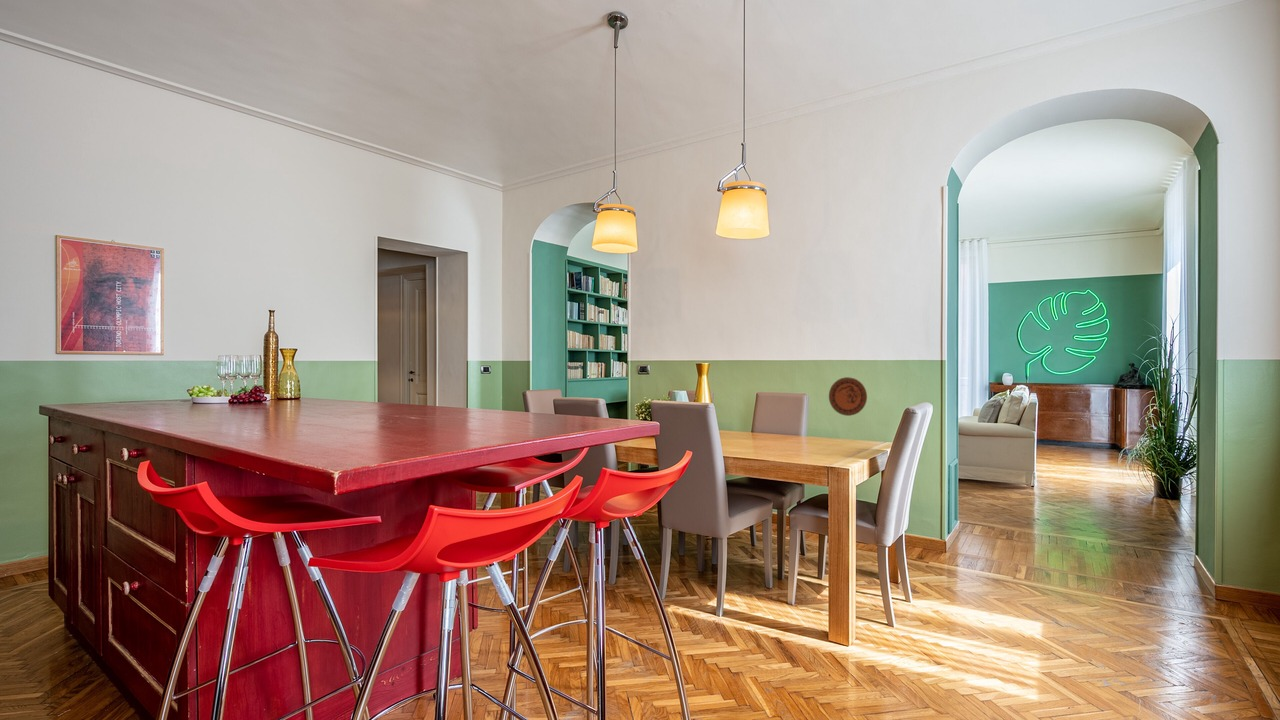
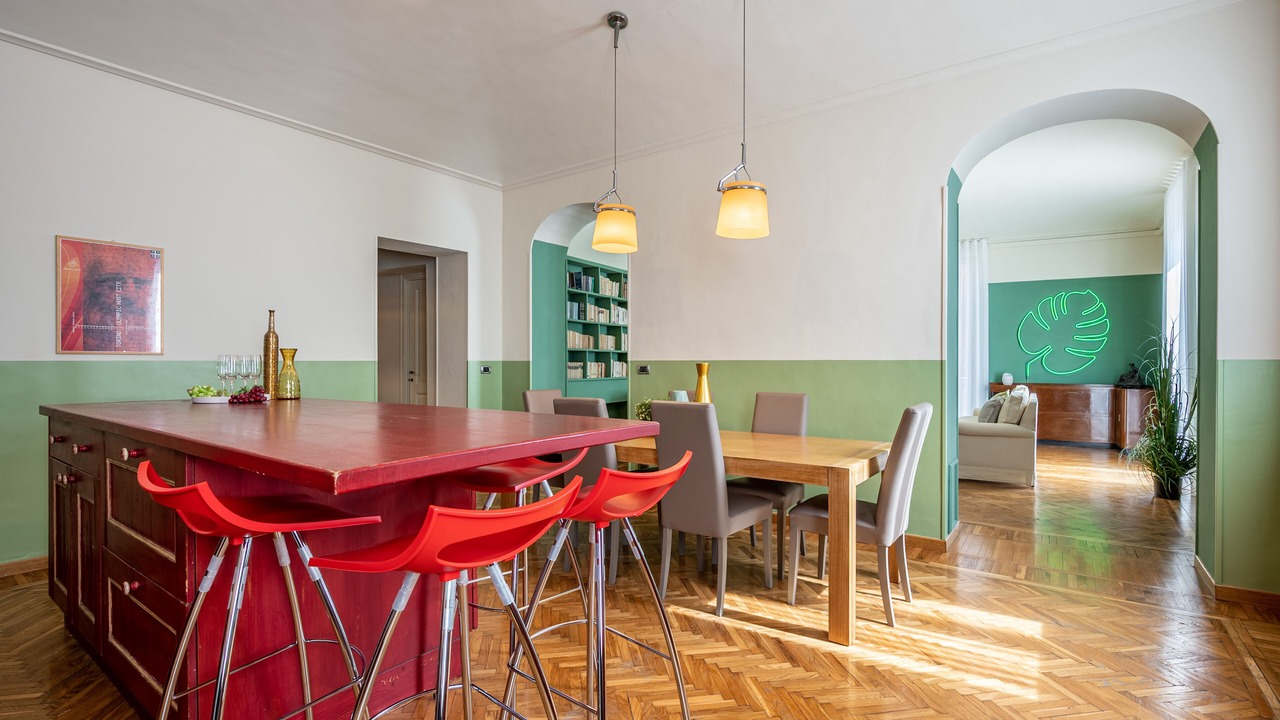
- decorative plate (847, 396)
